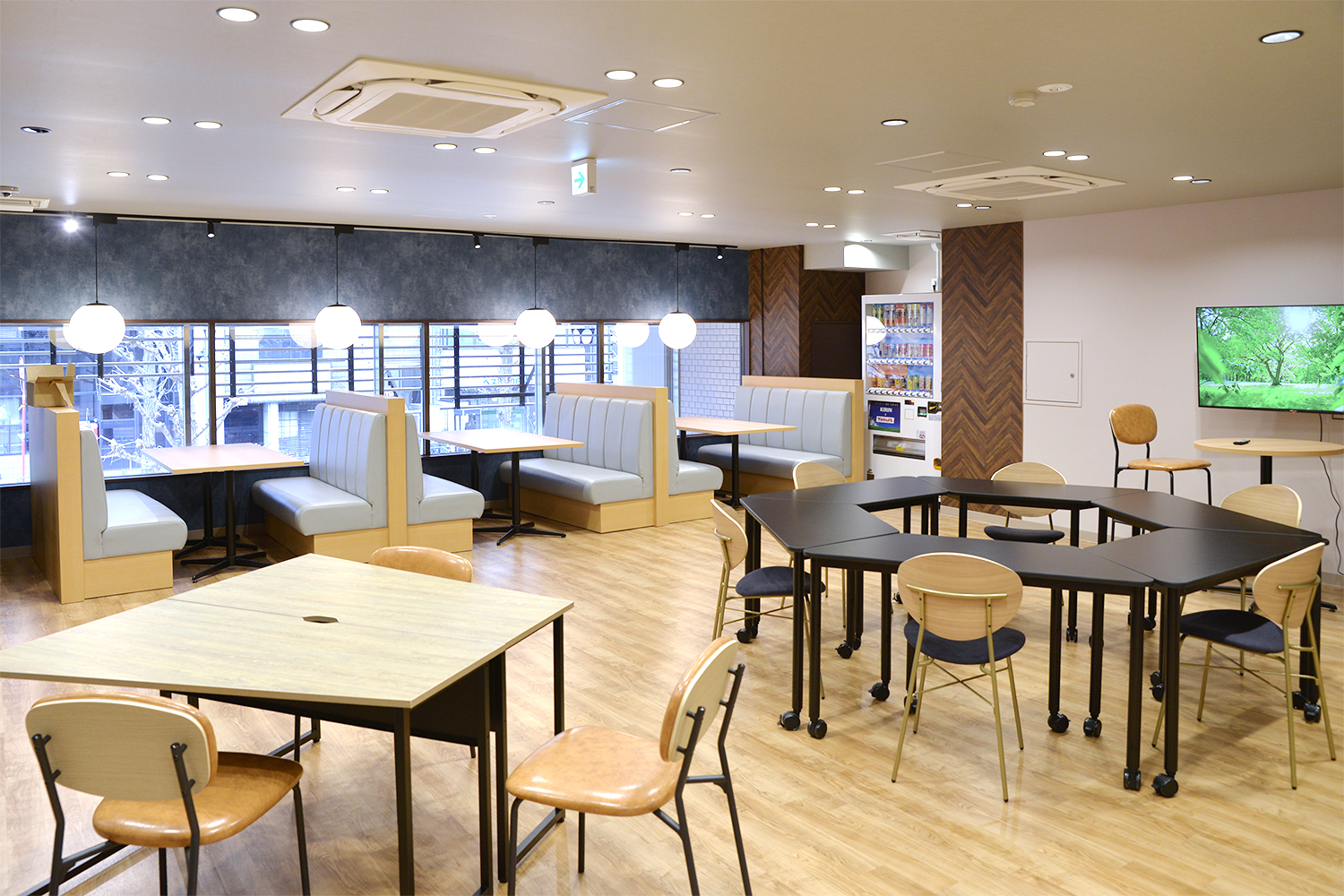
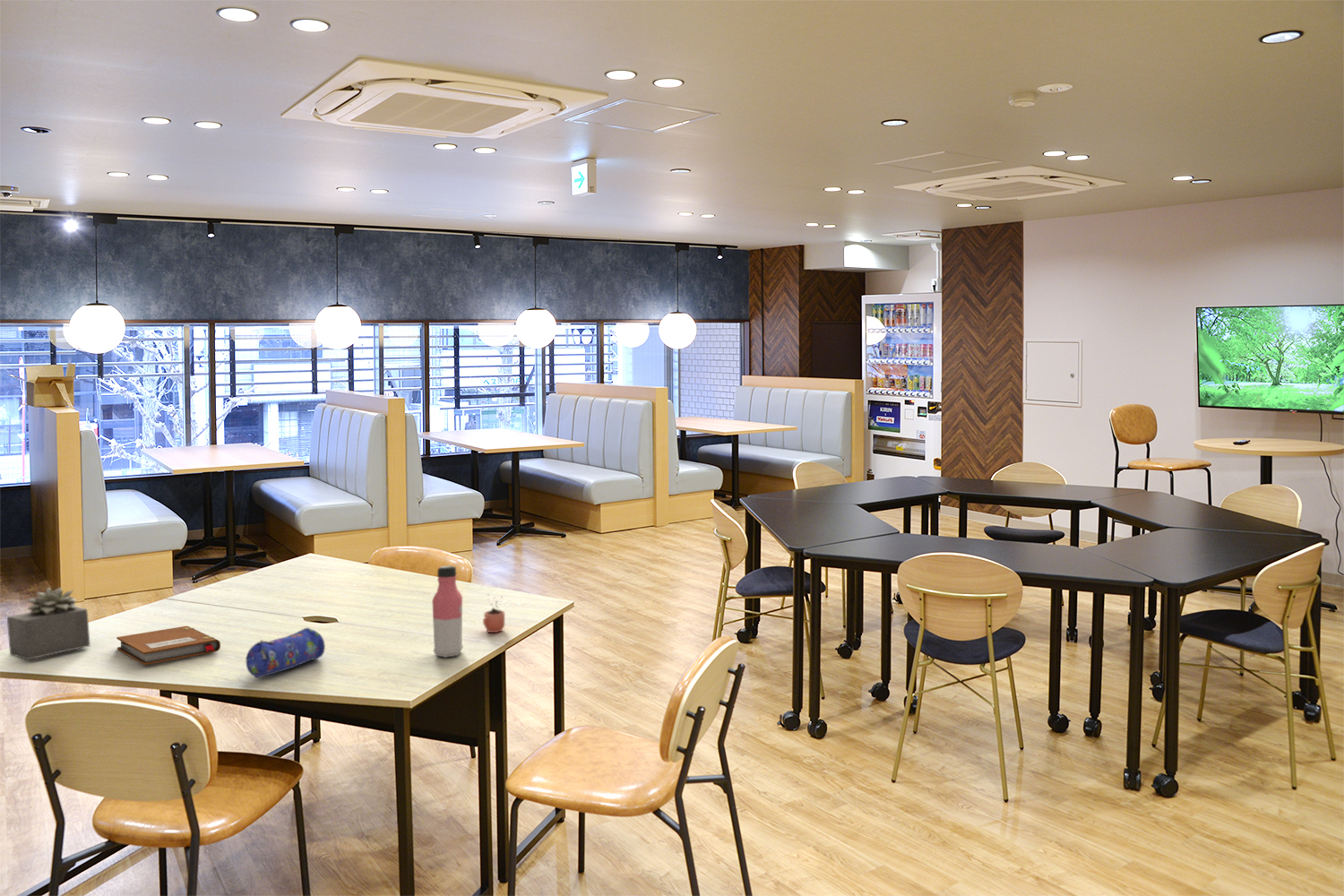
+ pencil case (285, 650)
+ water bottle (447, 610)
+ succulent plant (49, 620)
+ cocoa (492, 613)
+ notebook (169, 644)
